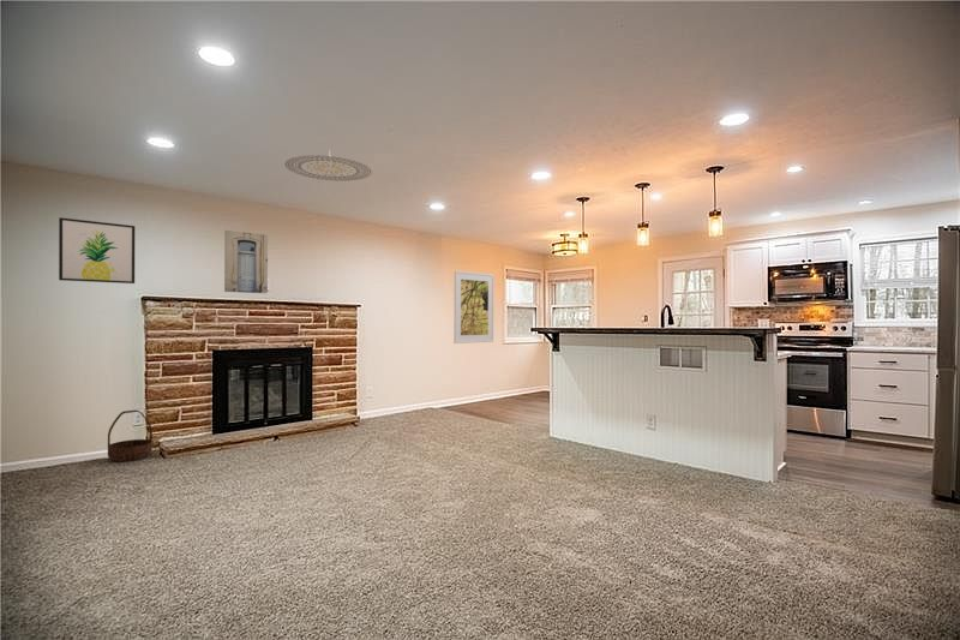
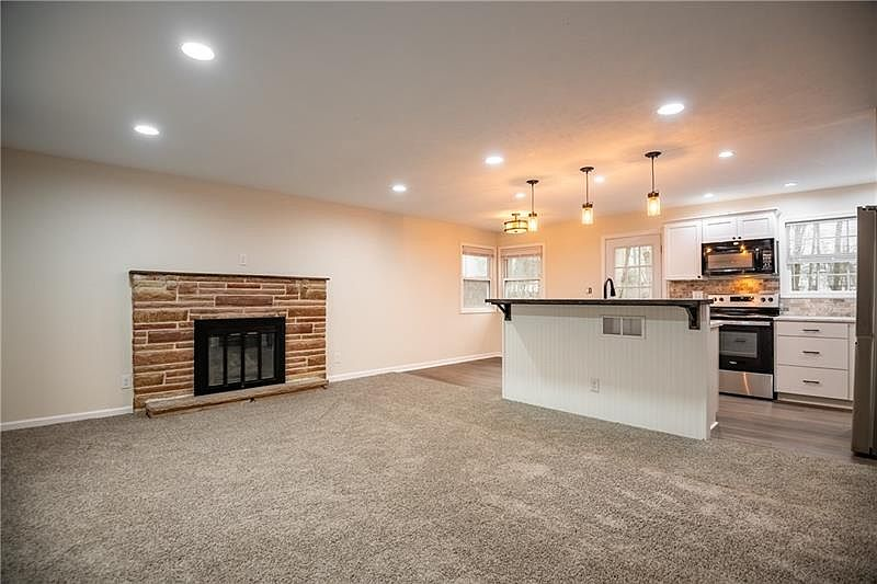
- wall art (246, 262)
- wall art (98, 251)
- ceiling light (329, 157)
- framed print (474, 307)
- basket (131, 439)
